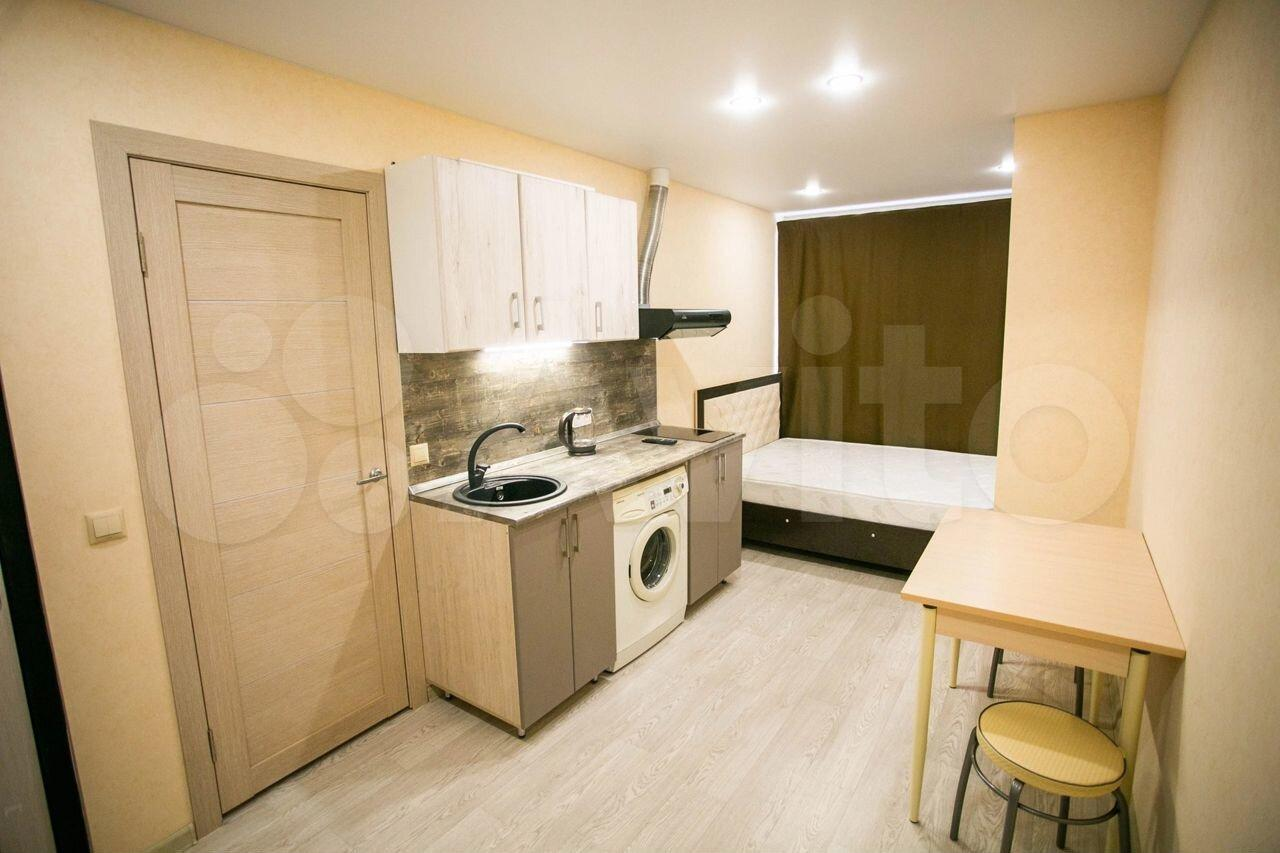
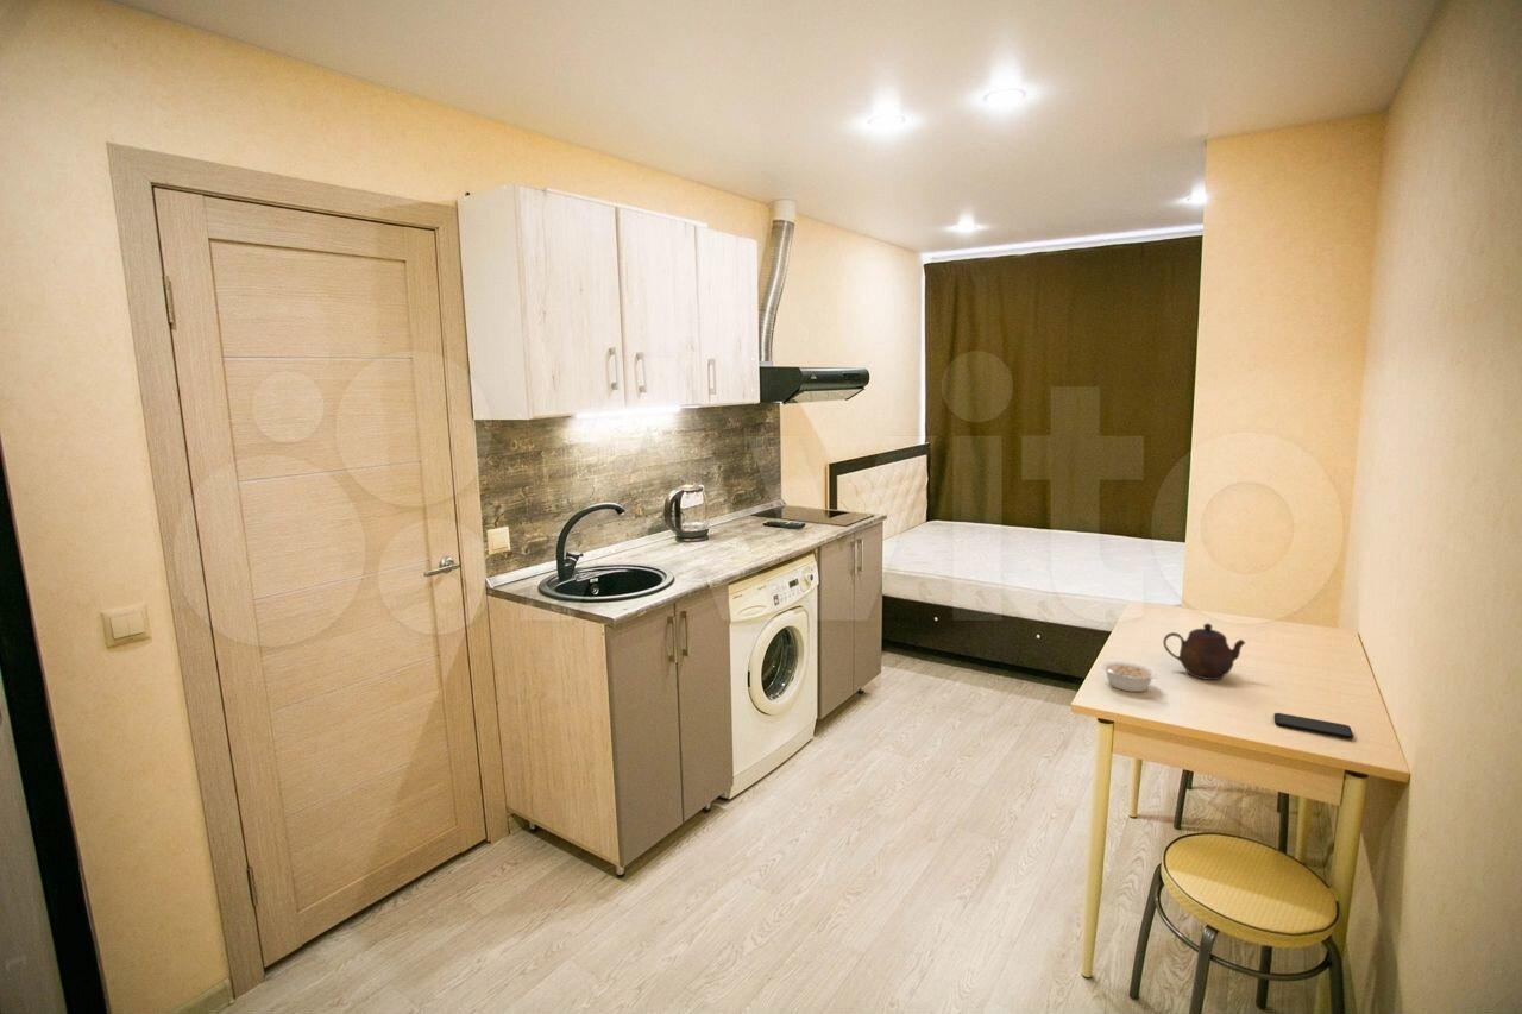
+ legume (1130, 676)
+ smartphone (1312, 725)
+ teapot (1202, 648)
